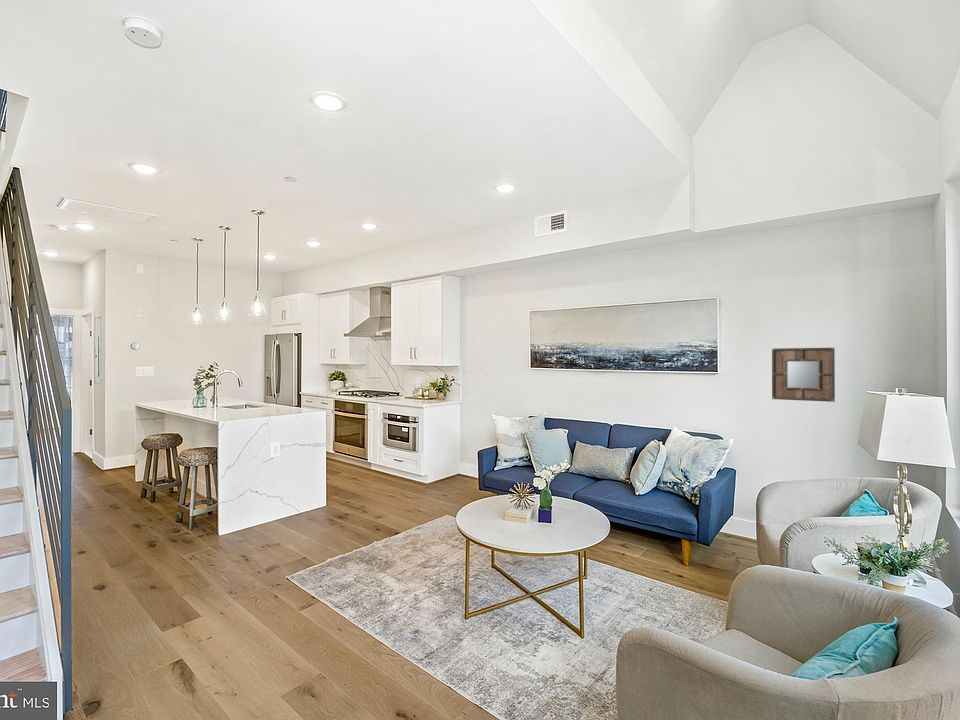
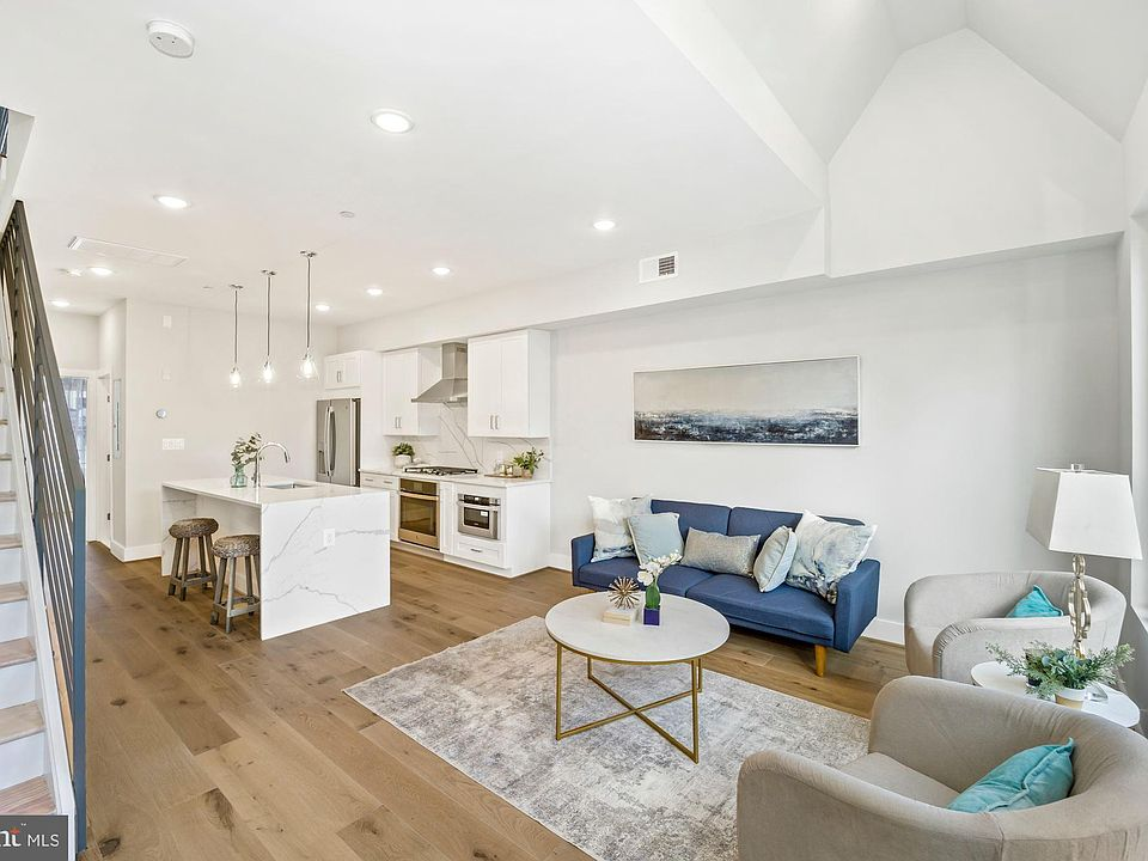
- home mirror (802, 374)
